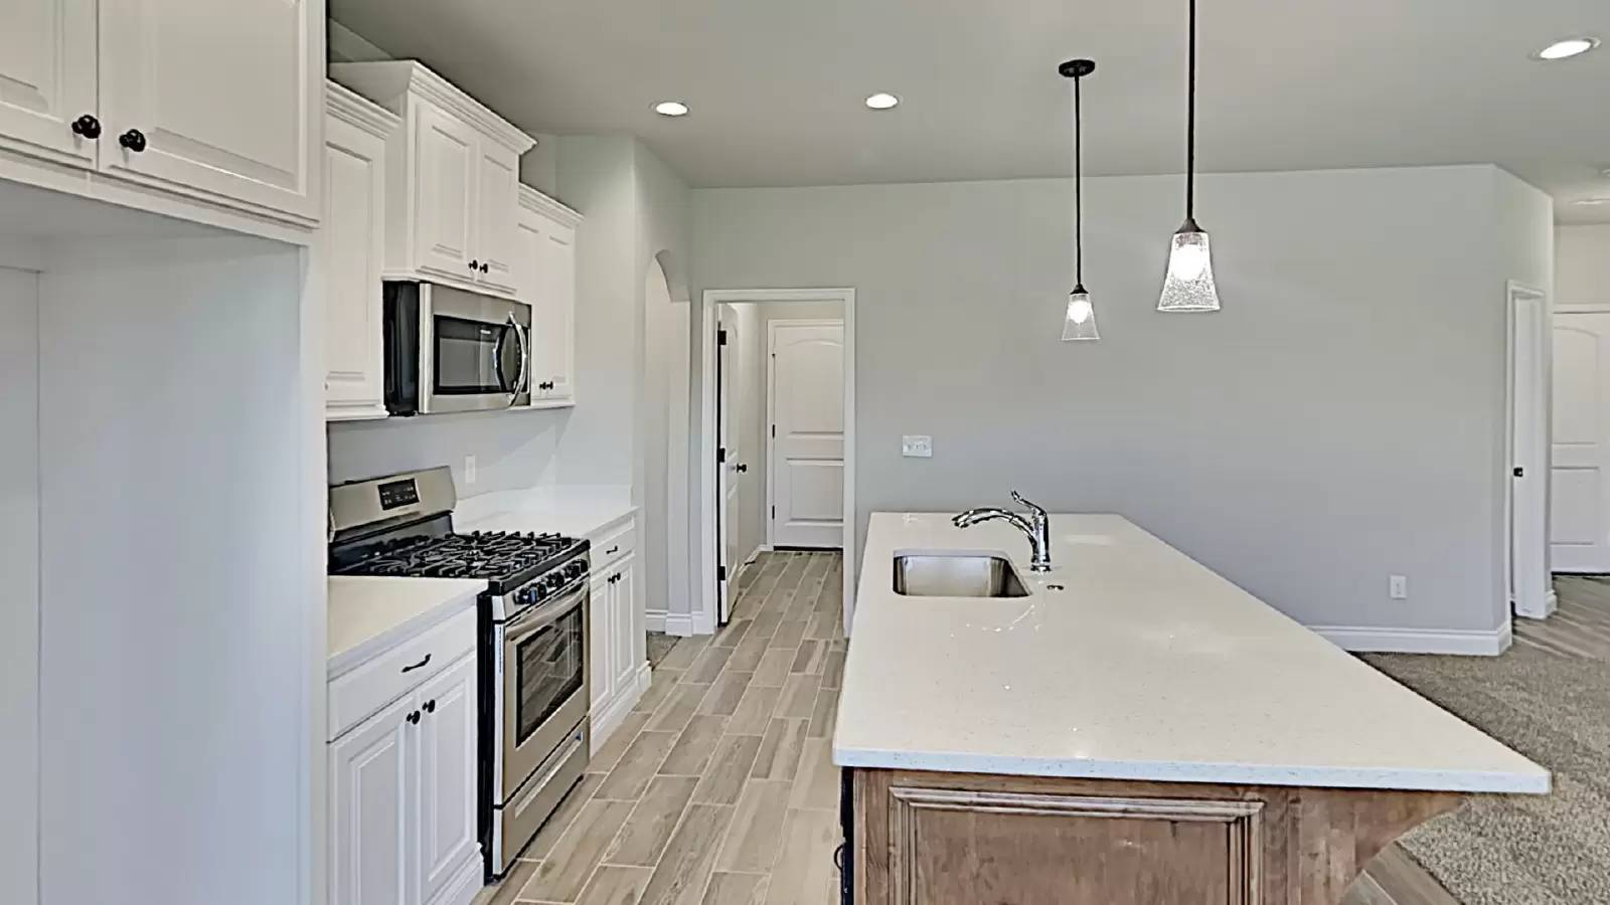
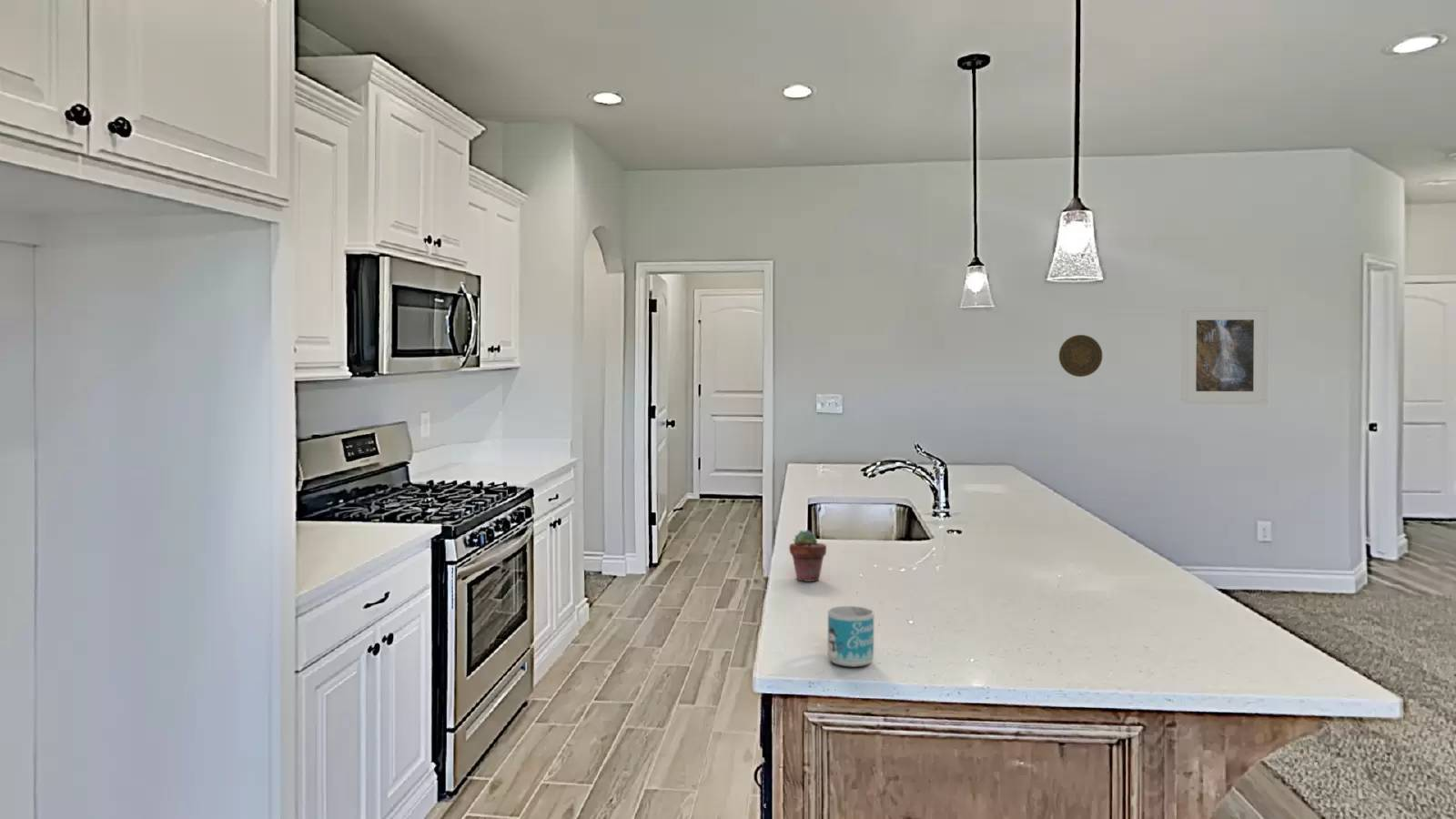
+ potted succulent (807, 554)
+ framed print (1224, 355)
+ mug (844, 632)
+ decorative plate (1081, 355)
